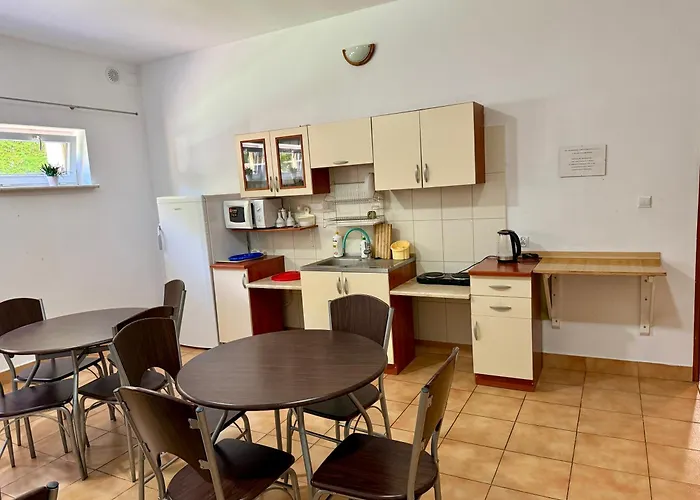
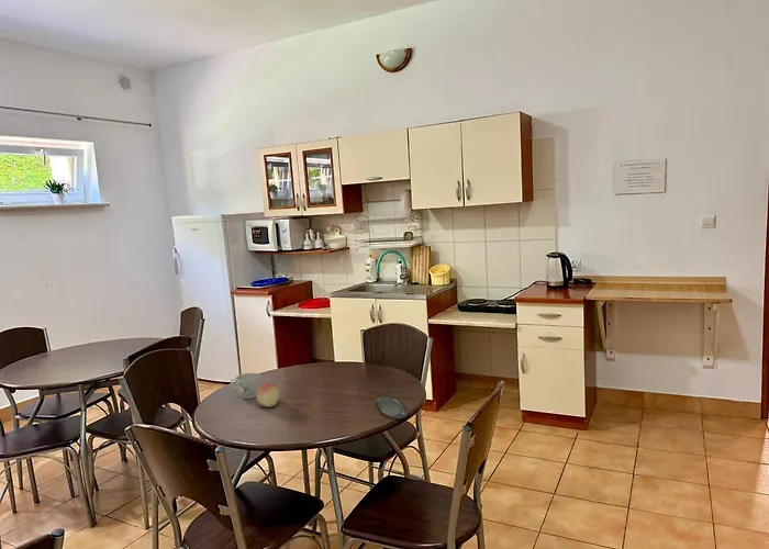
+ oval tray (391, 406)
+ mug (245, 385)
+ fruit (268, 394)
